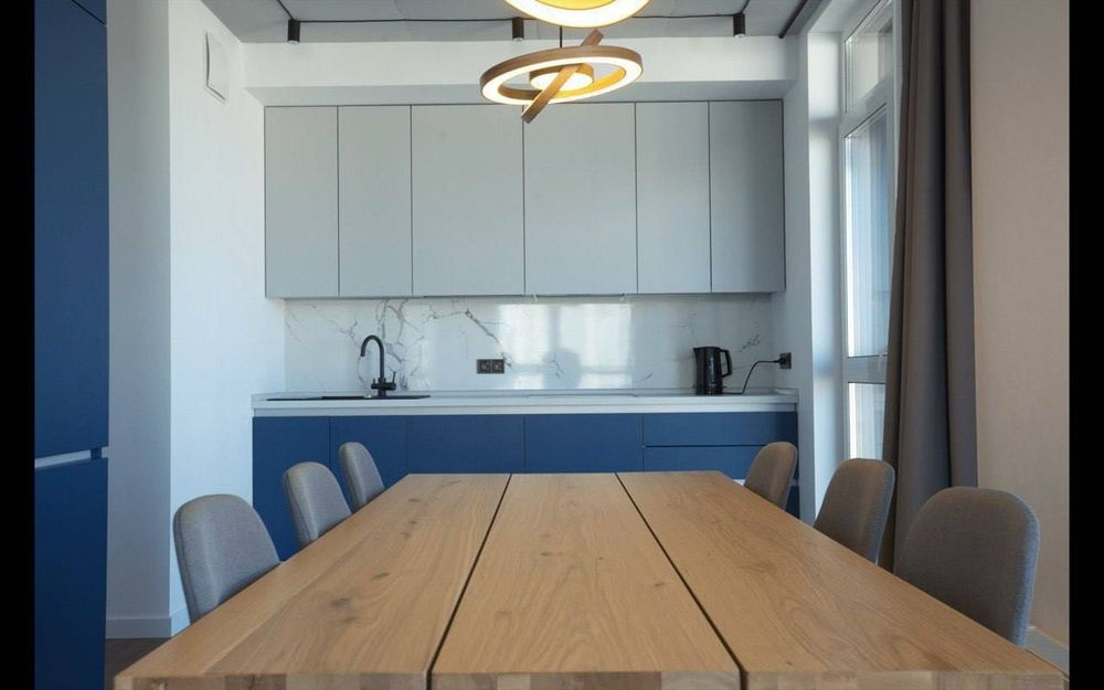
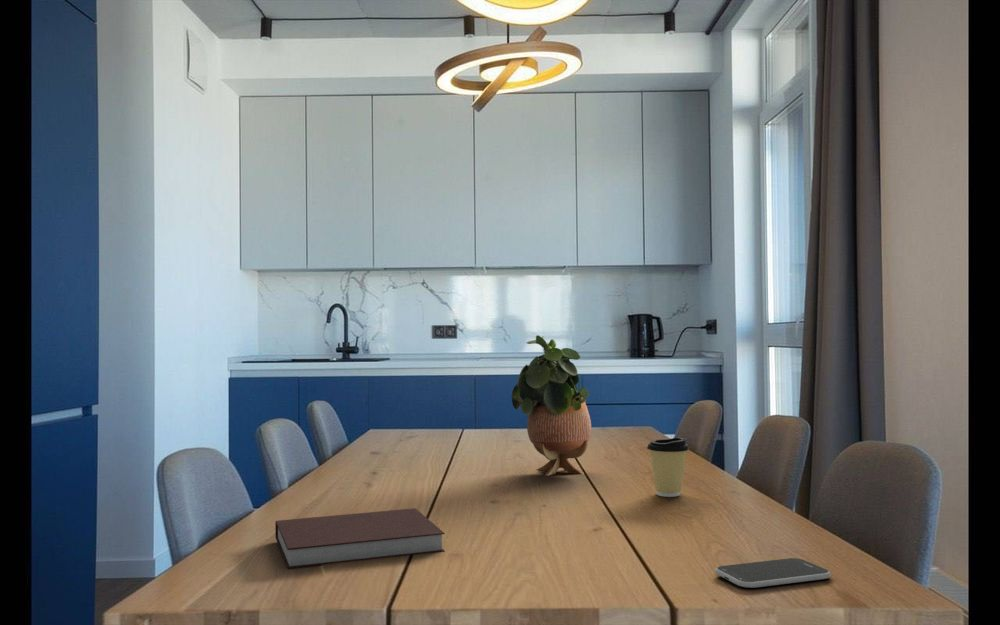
+ smartphone (772, 572)
+ potted plant (550, 403)
+ coffee cup (668, 466)
+ notebook (357, 535)
